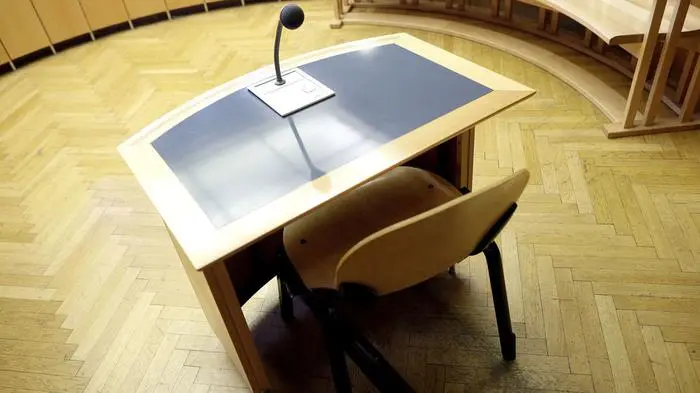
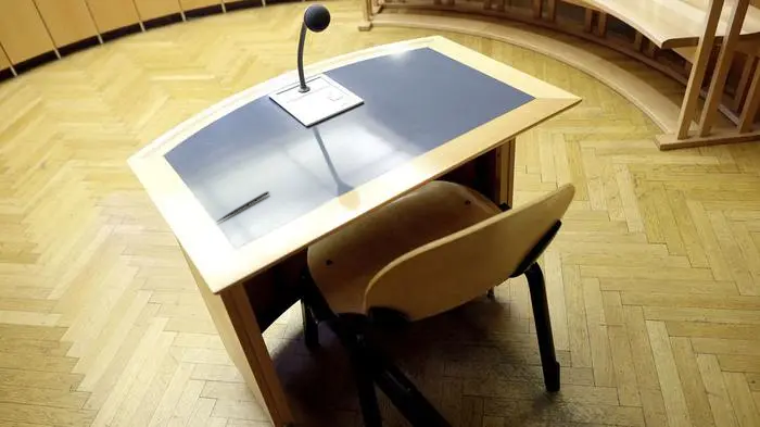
+ pen (242, 205)
